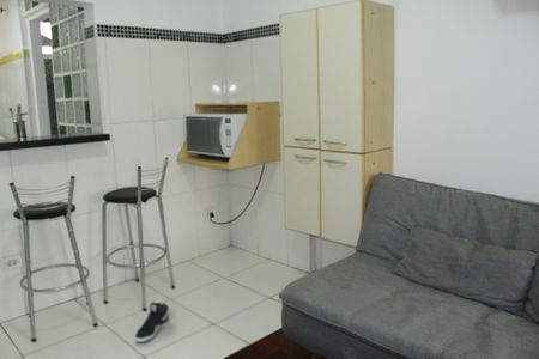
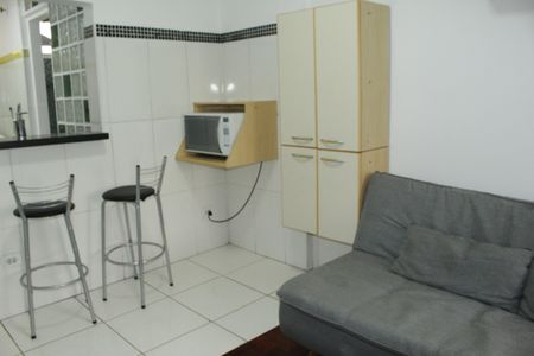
- sneaker (150, 318)
